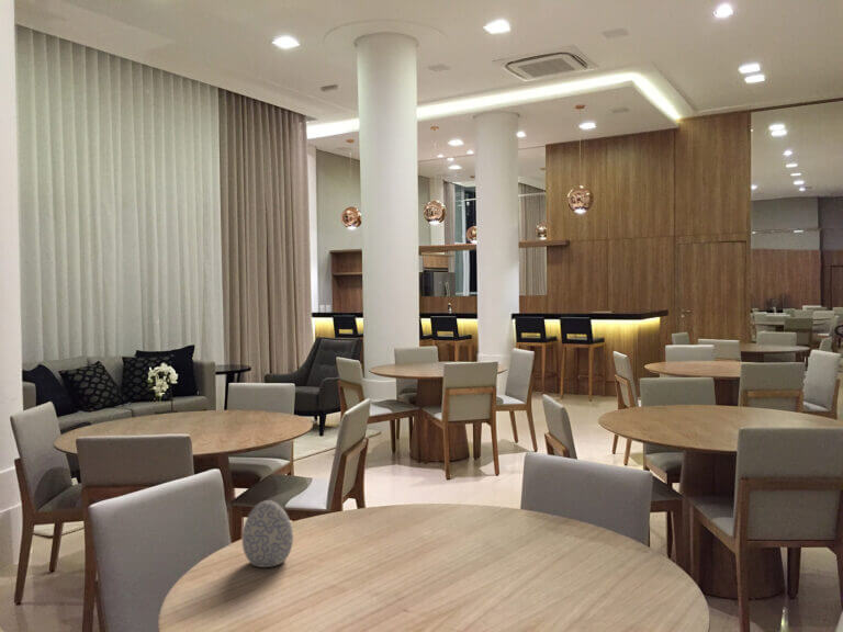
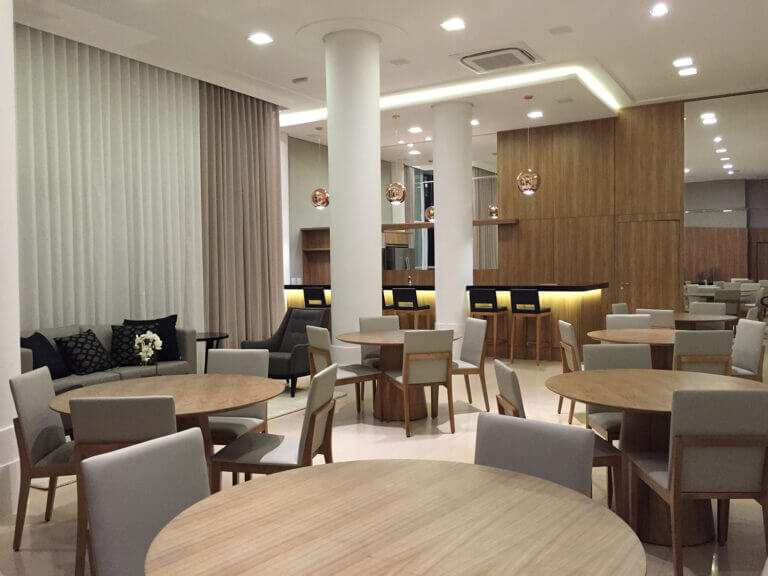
- decorative egg (267, 531)
